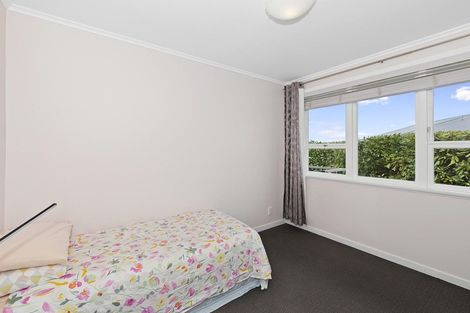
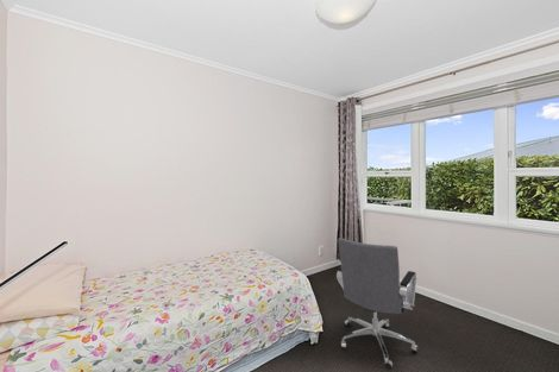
+ office chair (375, 289)
